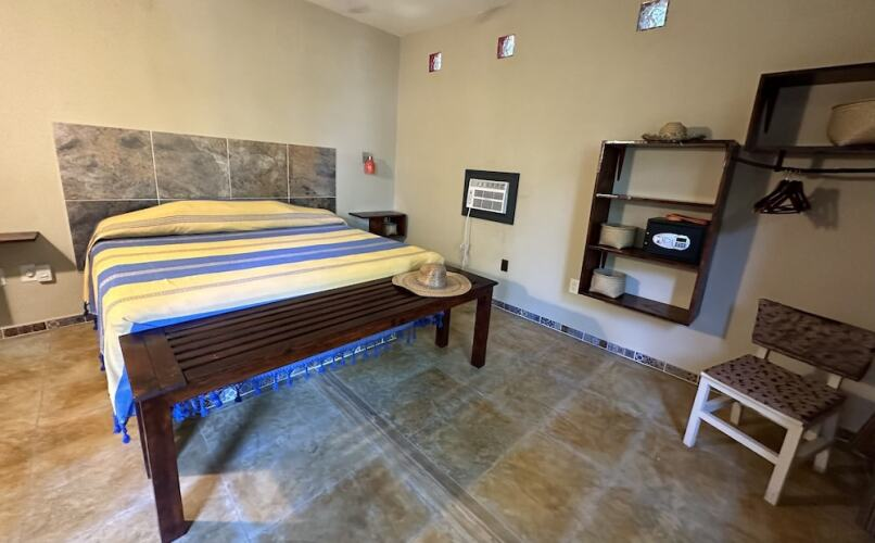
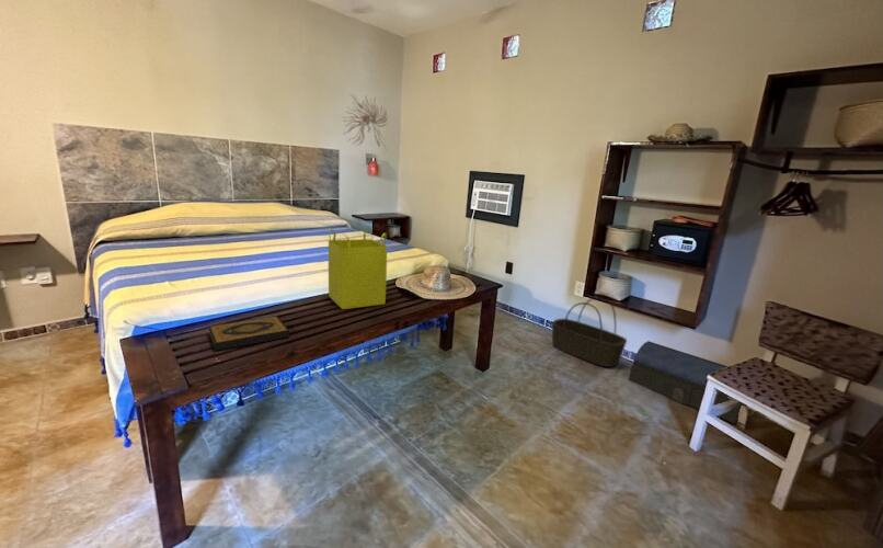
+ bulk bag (356, 266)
+ wall sculpture (366, 122)
+ basket (588, 327)
+ hardback book (249, 331)
+ architectural model (686, 377)
